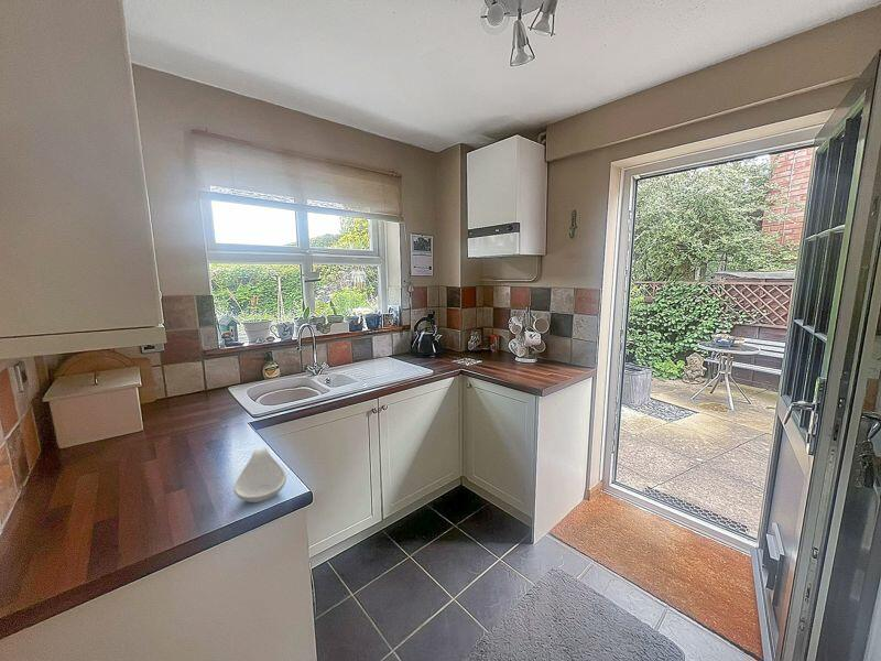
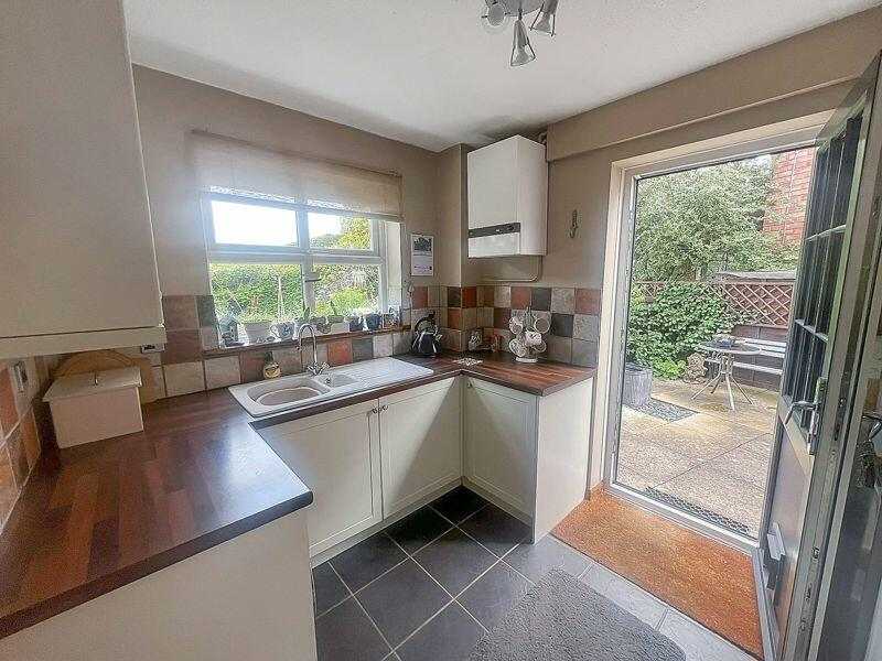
- spoon rest (260, 470)
